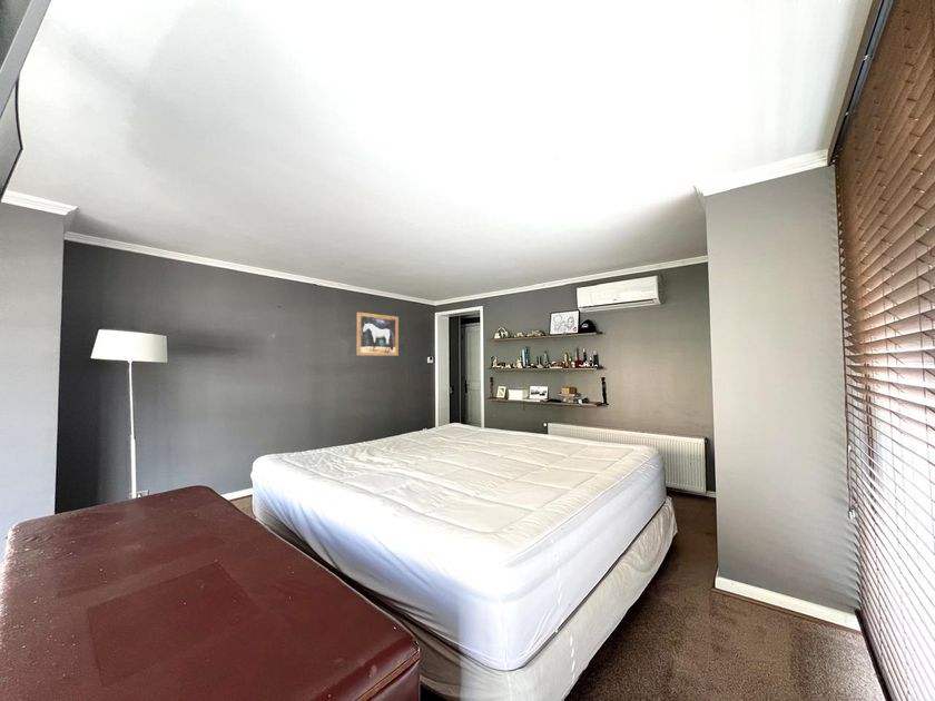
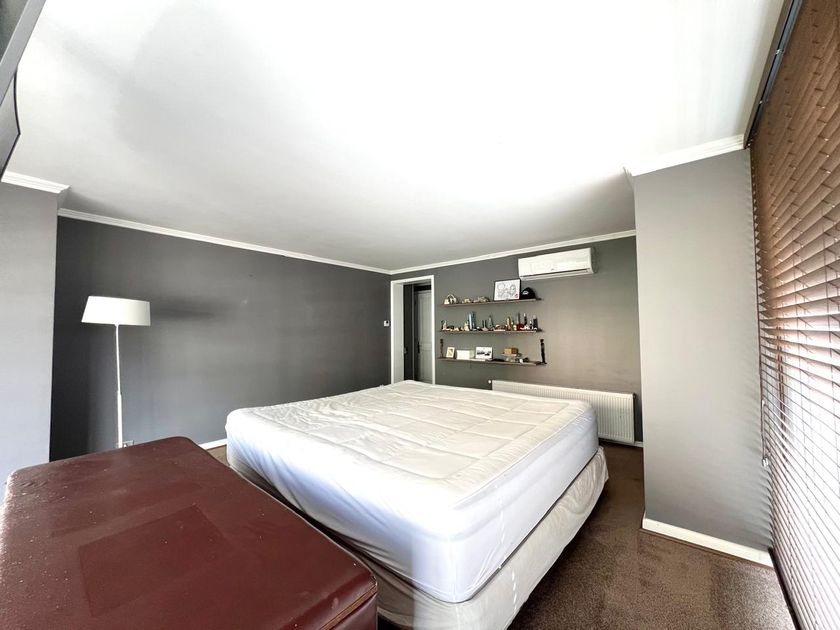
- wall art (378, 335)
